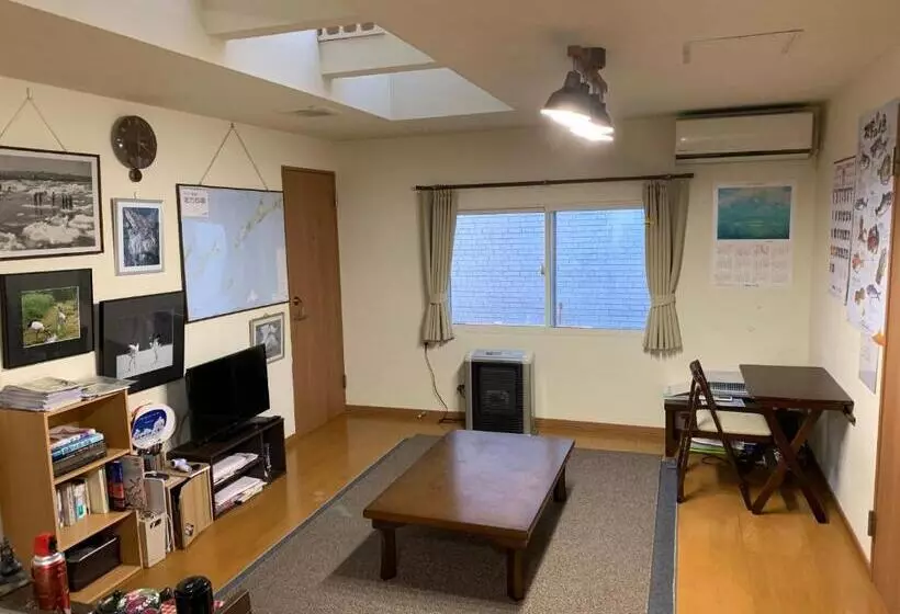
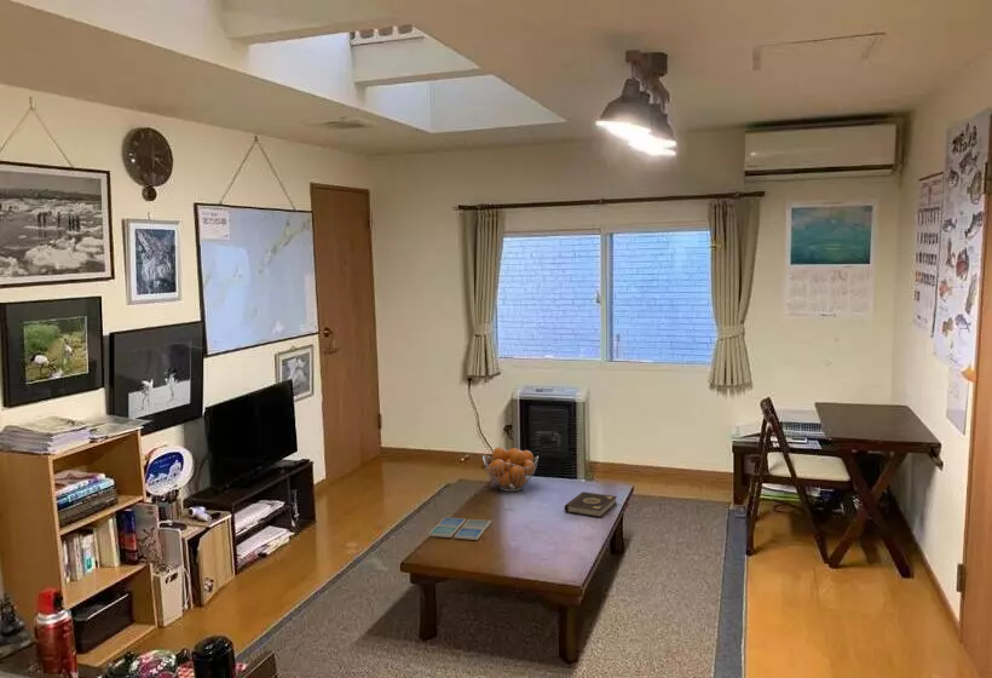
+ book (590, 504)
+ drink coaster (460, 527)
+ fruit basket (511, 467)
